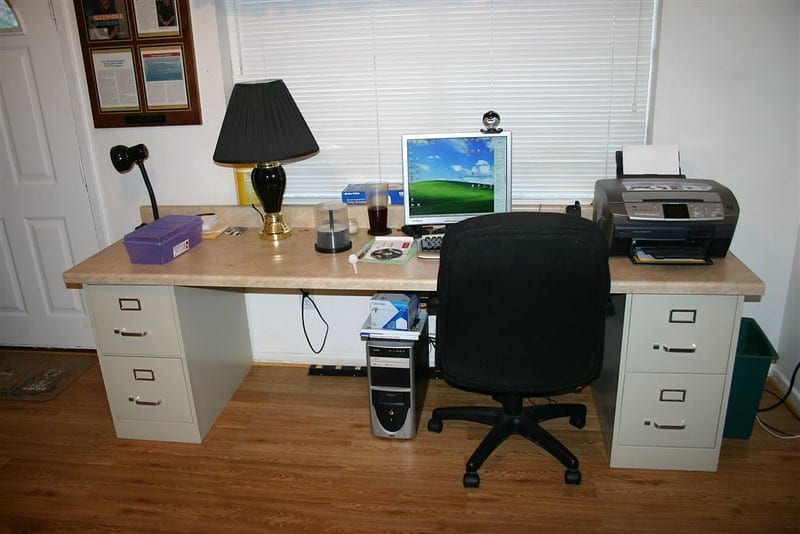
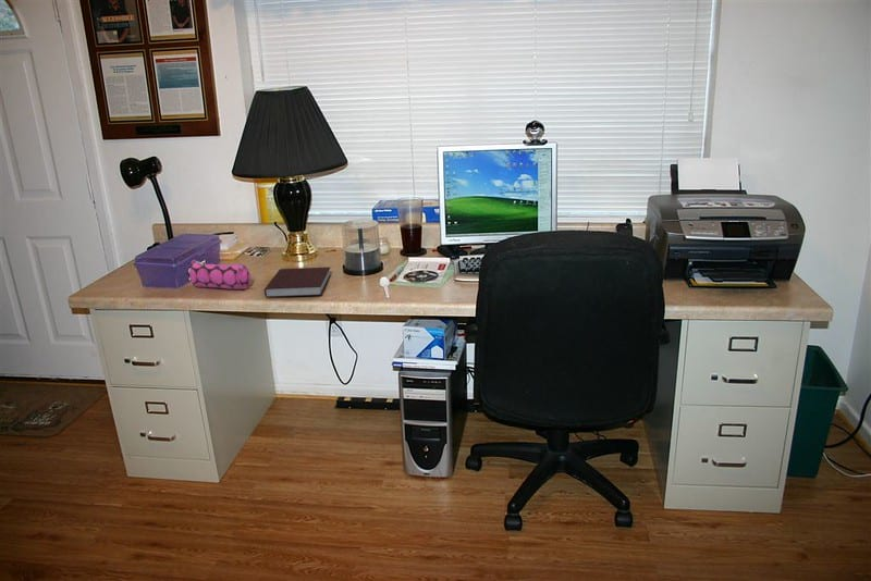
+ notebook (299, 281)
+ pencil case (219, 274)
